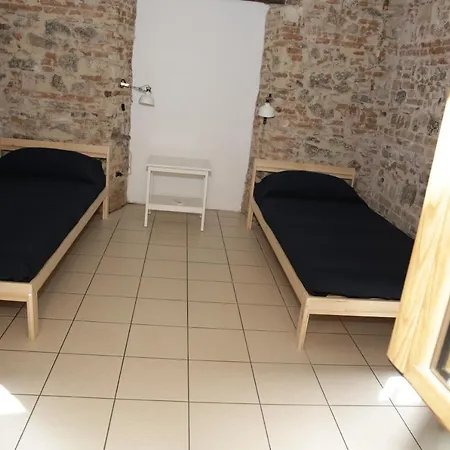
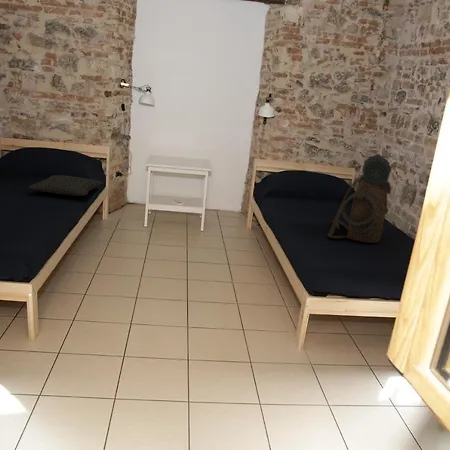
+ pillow (67, 185)
+ backpack (363, 196)
